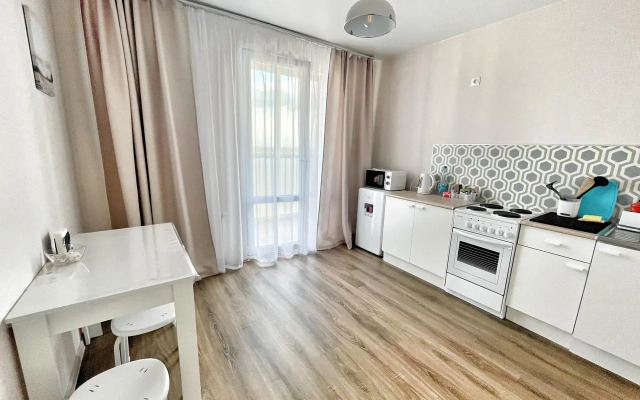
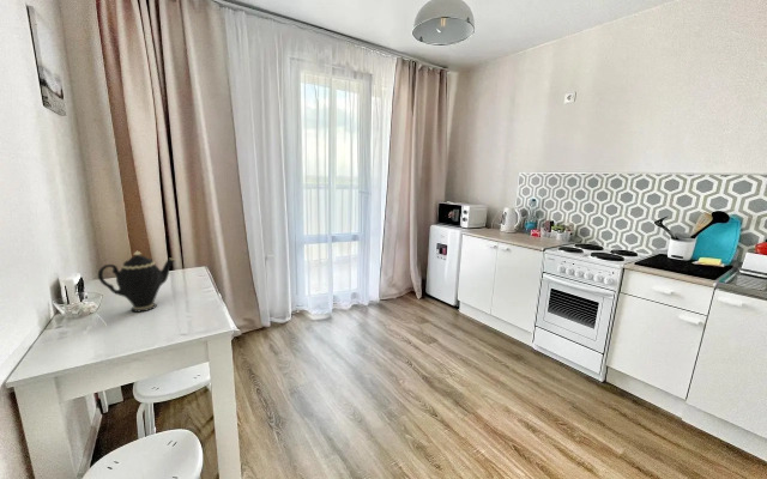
+ teapot (141, 279)
